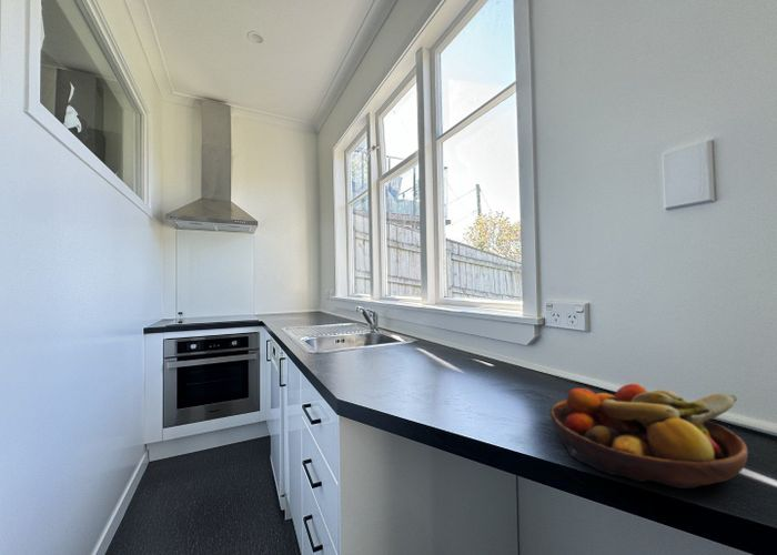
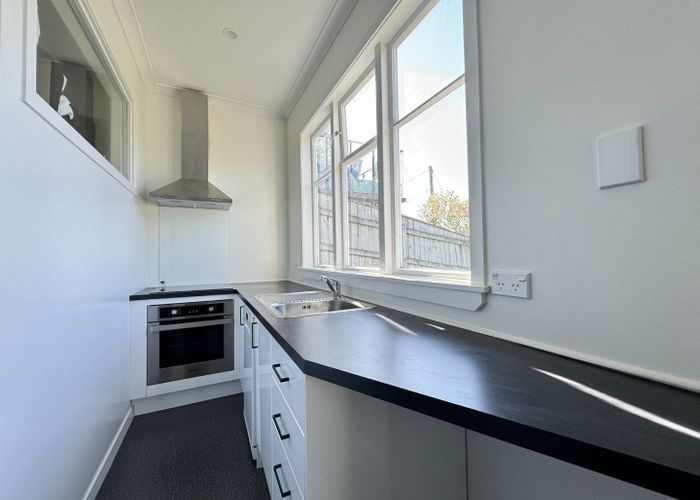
- fruit bowl (635, 415)
